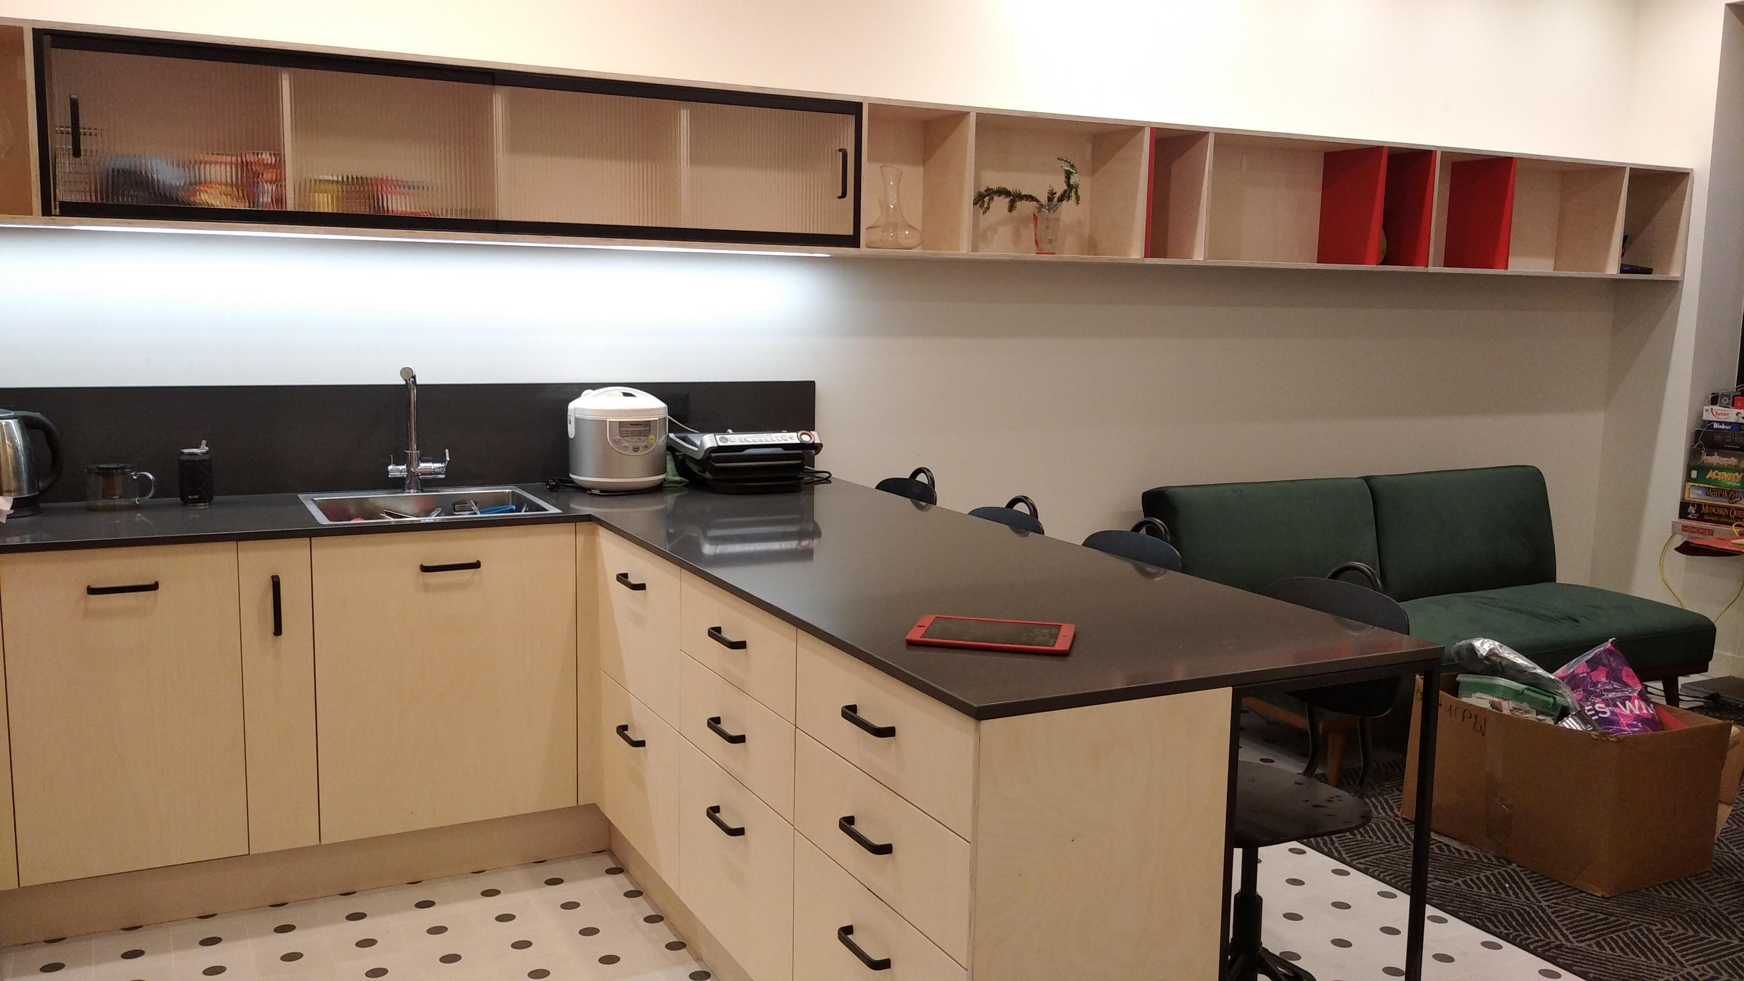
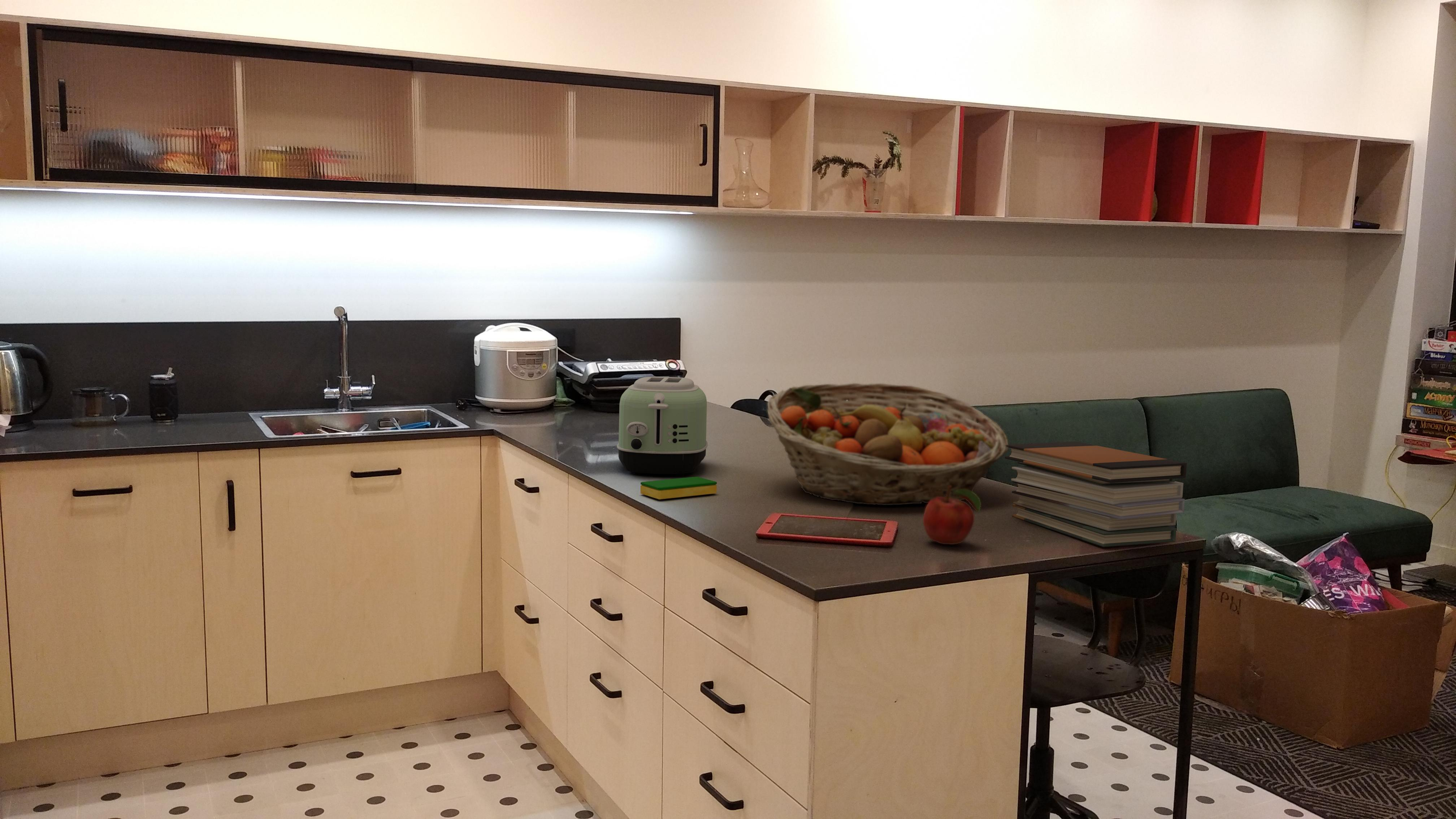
+ dish sponge (679, 488)
+ toaster (663, 425)
+ fruit basket (885, 441)
+ fruit (952, 515)
+ book stack (1092, 491)
